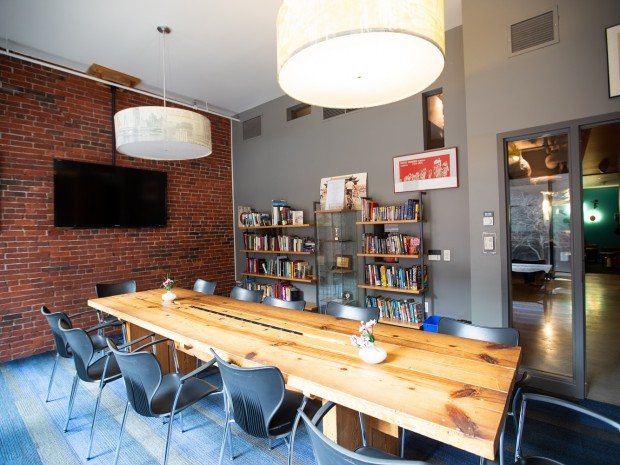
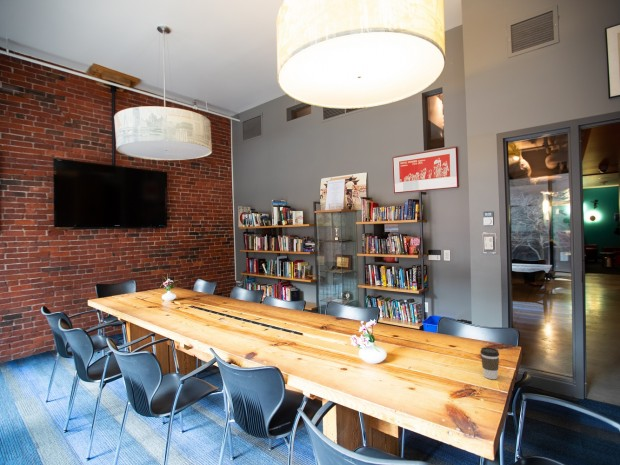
+ coffee cup (490, 363)
